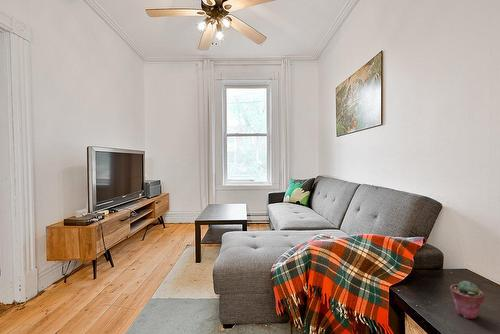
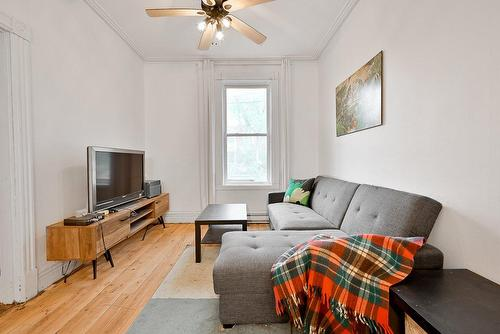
- potted succulent (466, 297)
